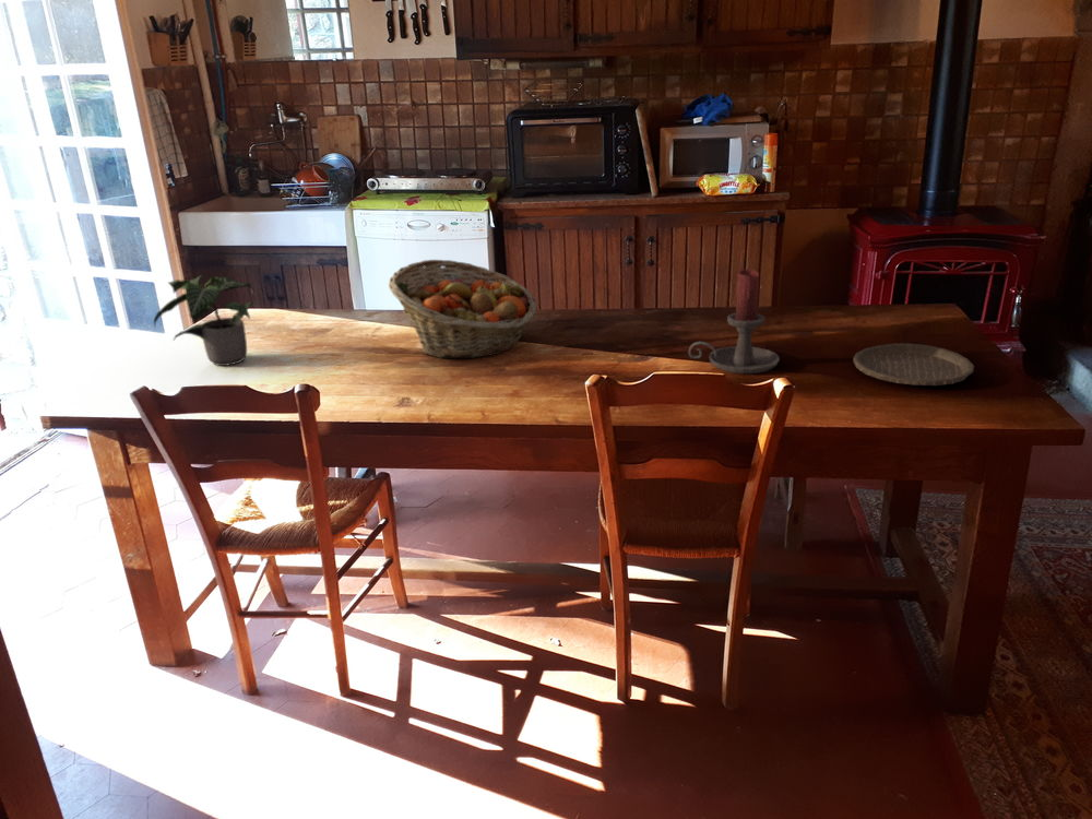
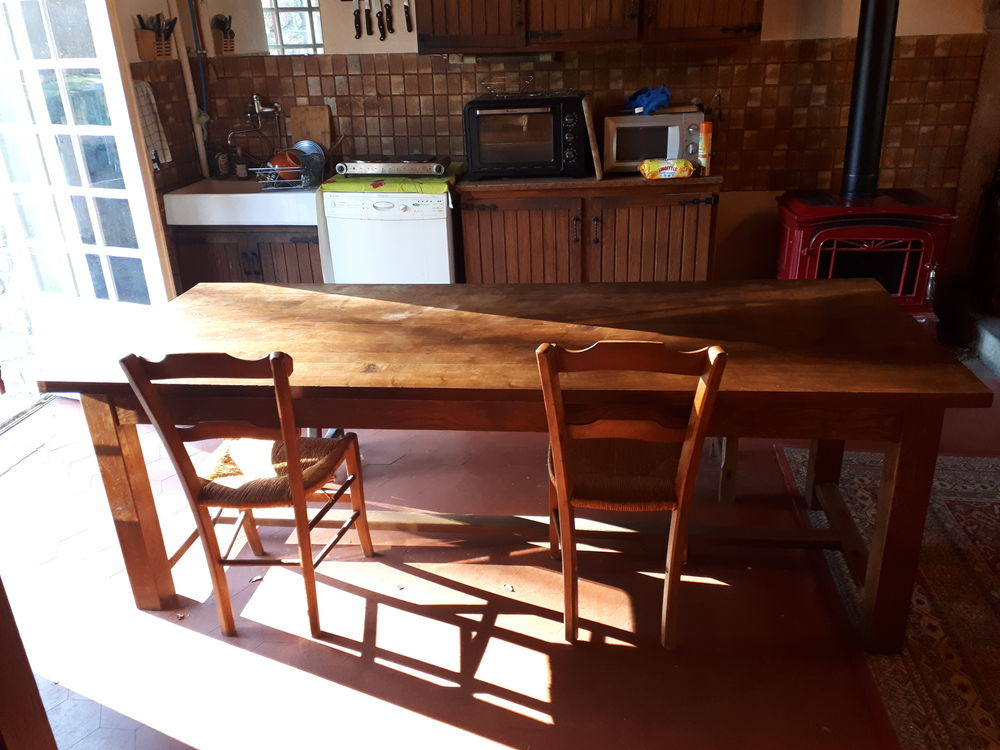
- potted plant (210, 320)
- candle holder (735, 318)
- plate (912, 365)
- fruit basket (465, 305)
